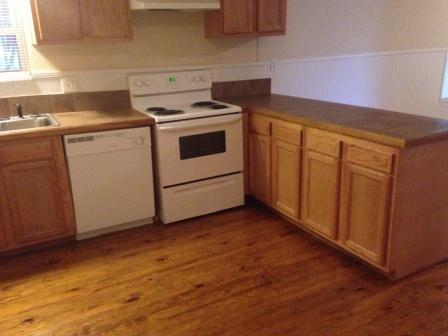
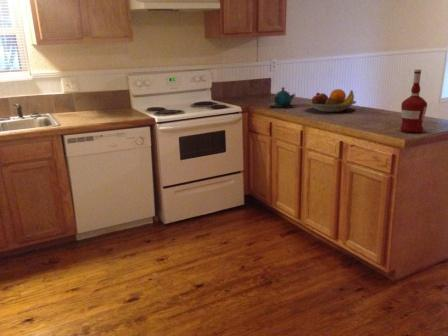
+ alcohol (414, 100)
+ fruit bowl (331, 99)
+ teapot (281, 97)
